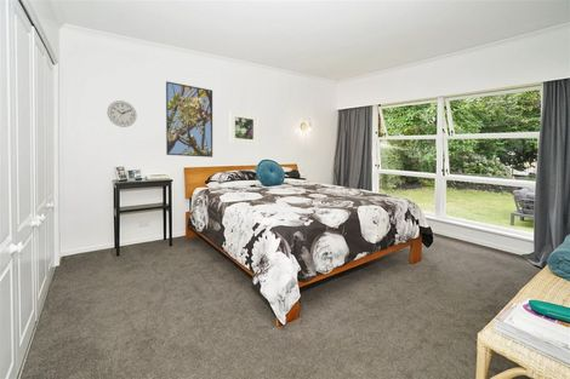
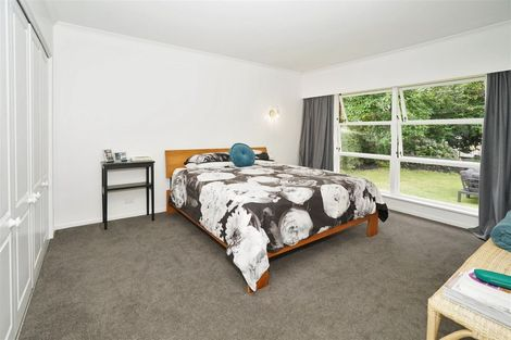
- wall clock (121, 114)
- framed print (244, 128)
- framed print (190, 121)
